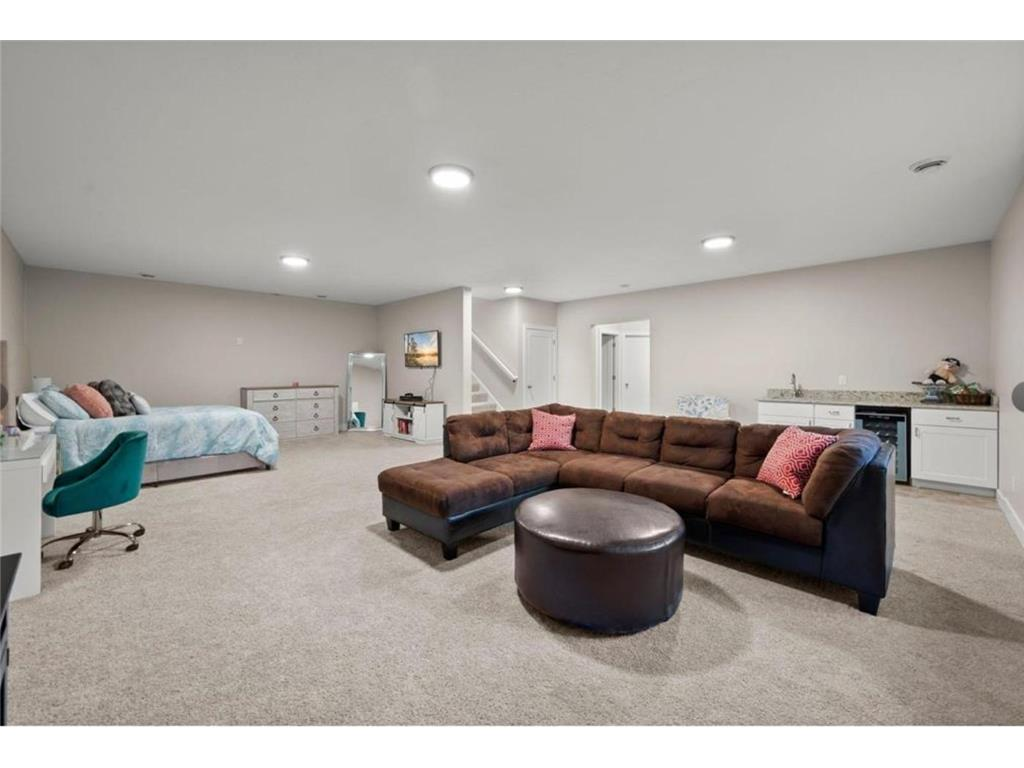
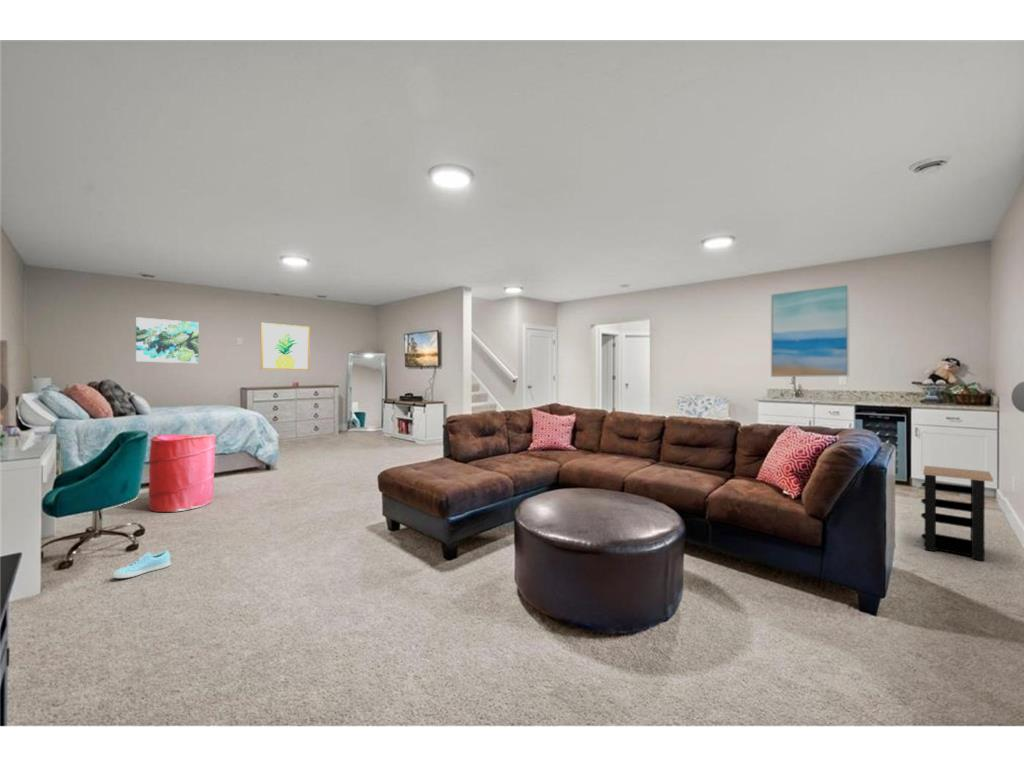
+ wall art (168, 341)
+ wall art (285, 347)
+ wall art (808, 333)
+ side table (954, 509)
+ sneaker (142, 562)
+ laundry hamper (183, 469)
